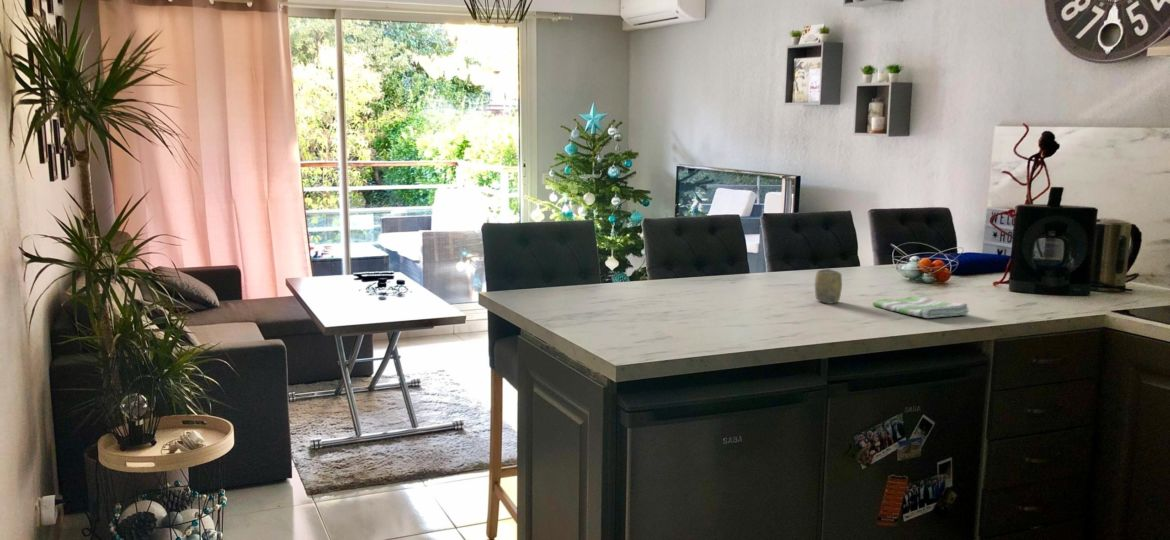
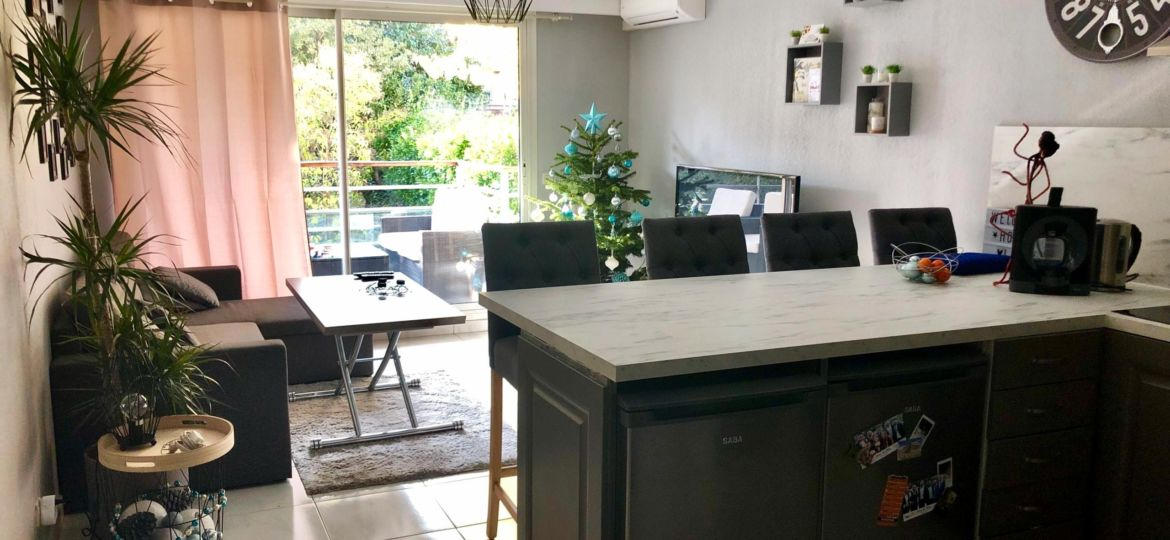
- dish towel (919, 305)
- cup (828, 286)
